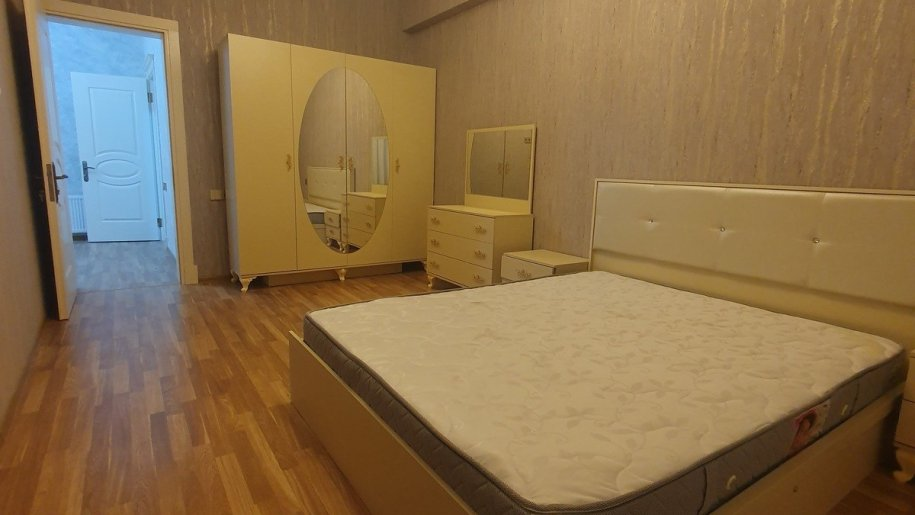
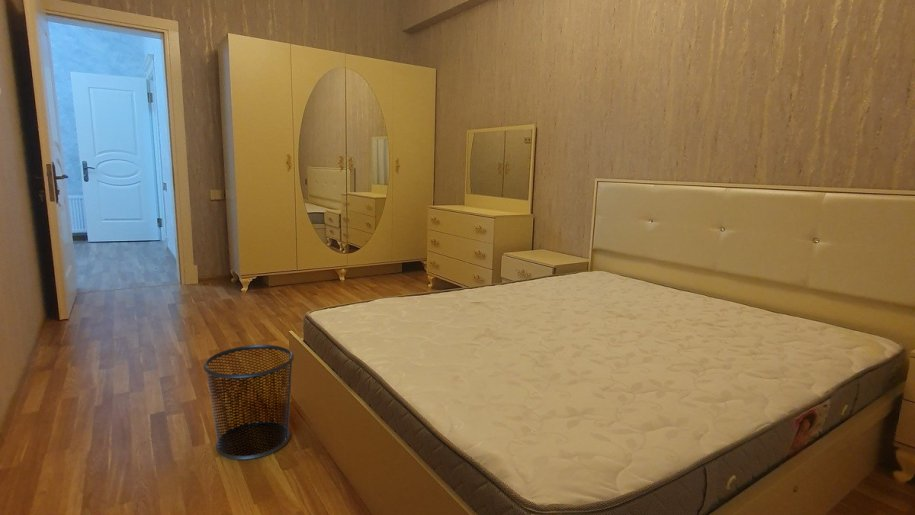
+ waste bin (252, 399)
